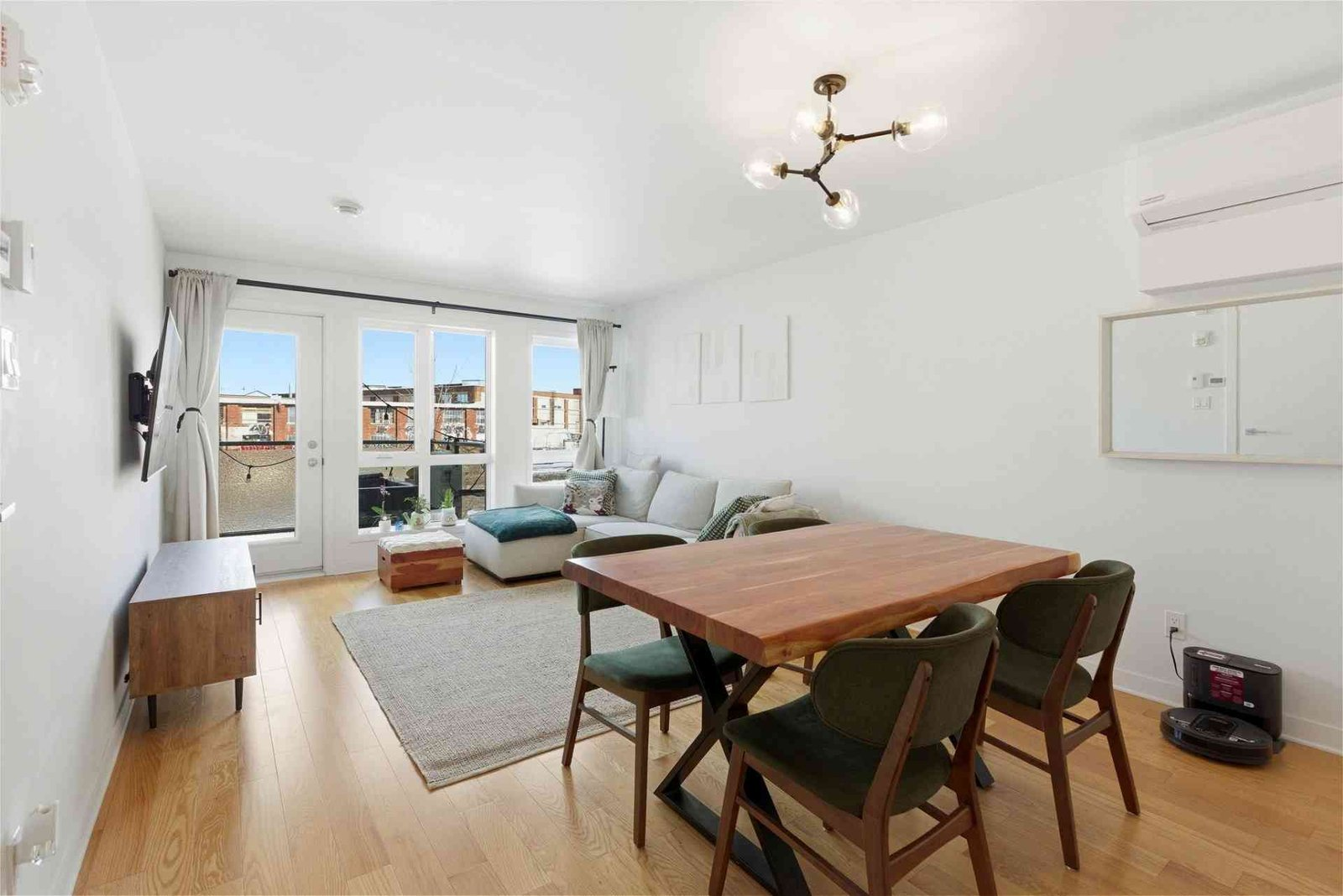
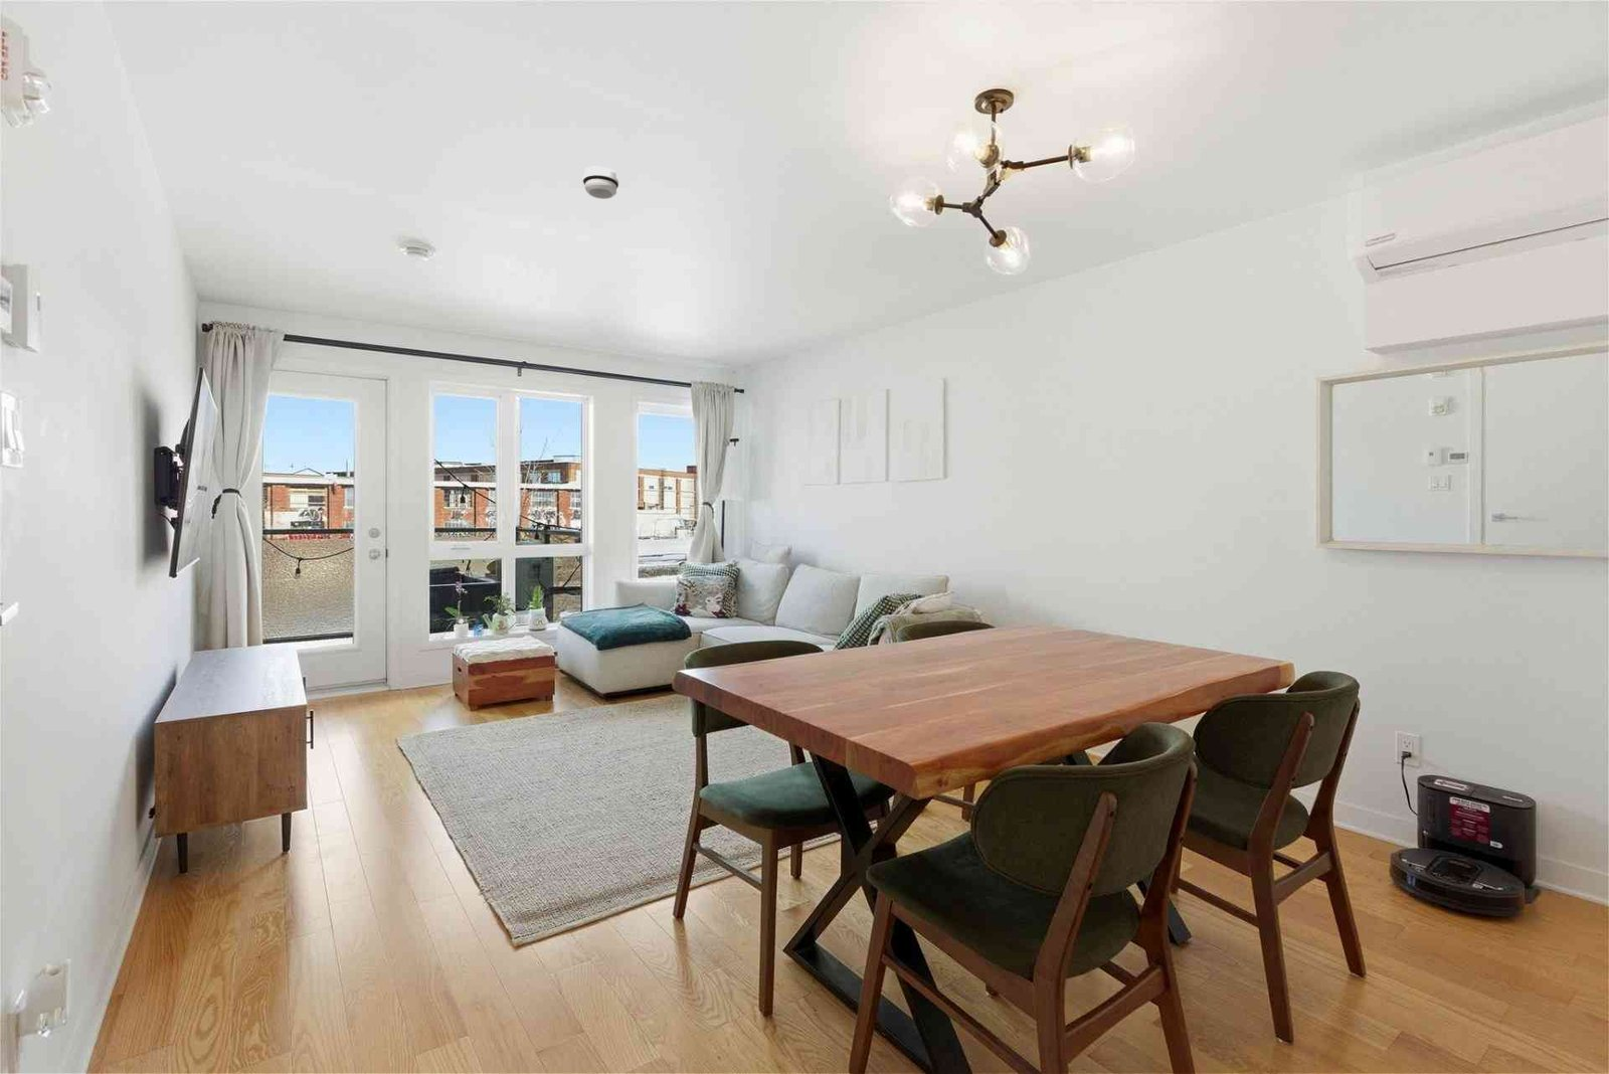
+ smoke detector (600, 183)
